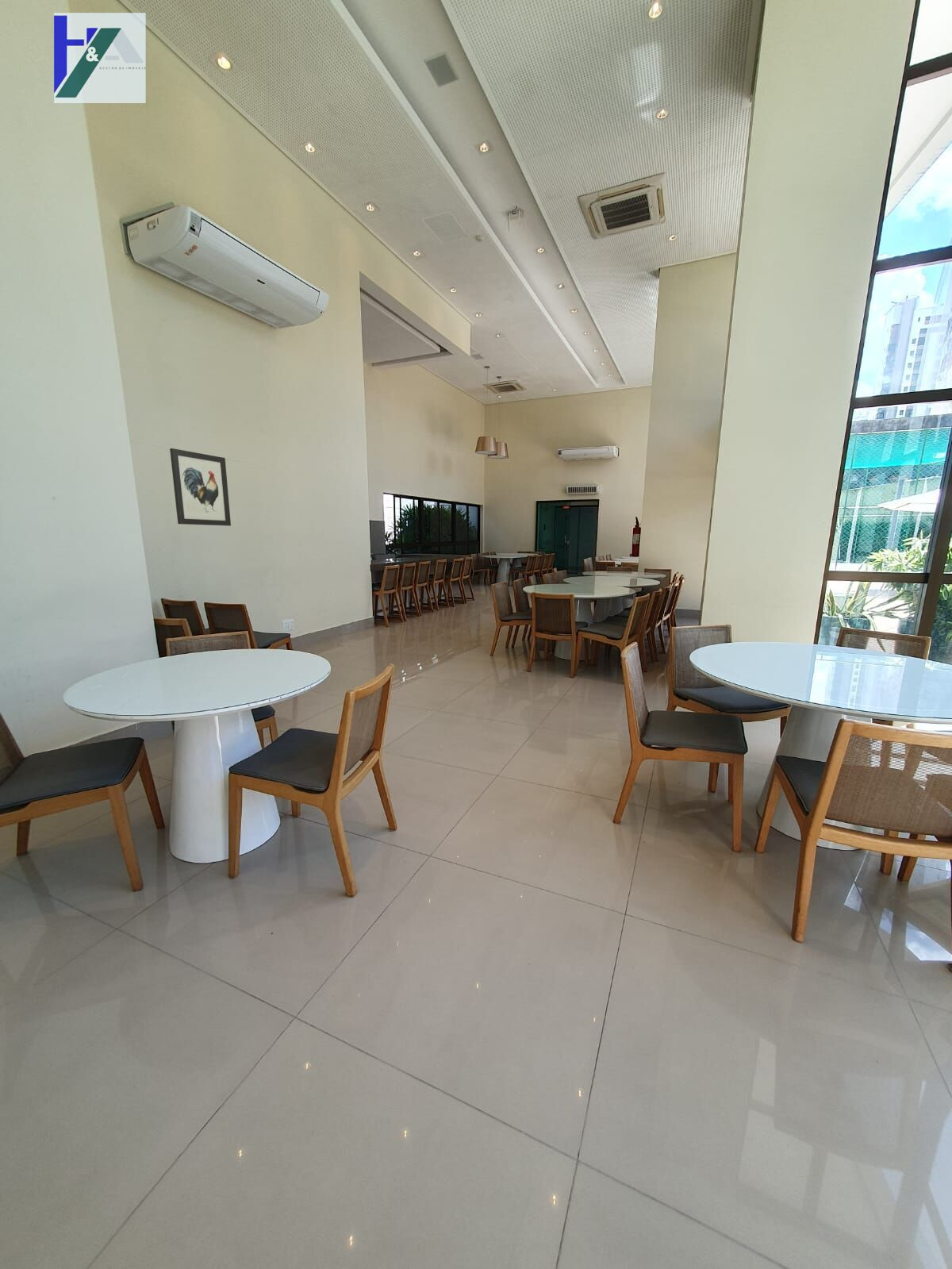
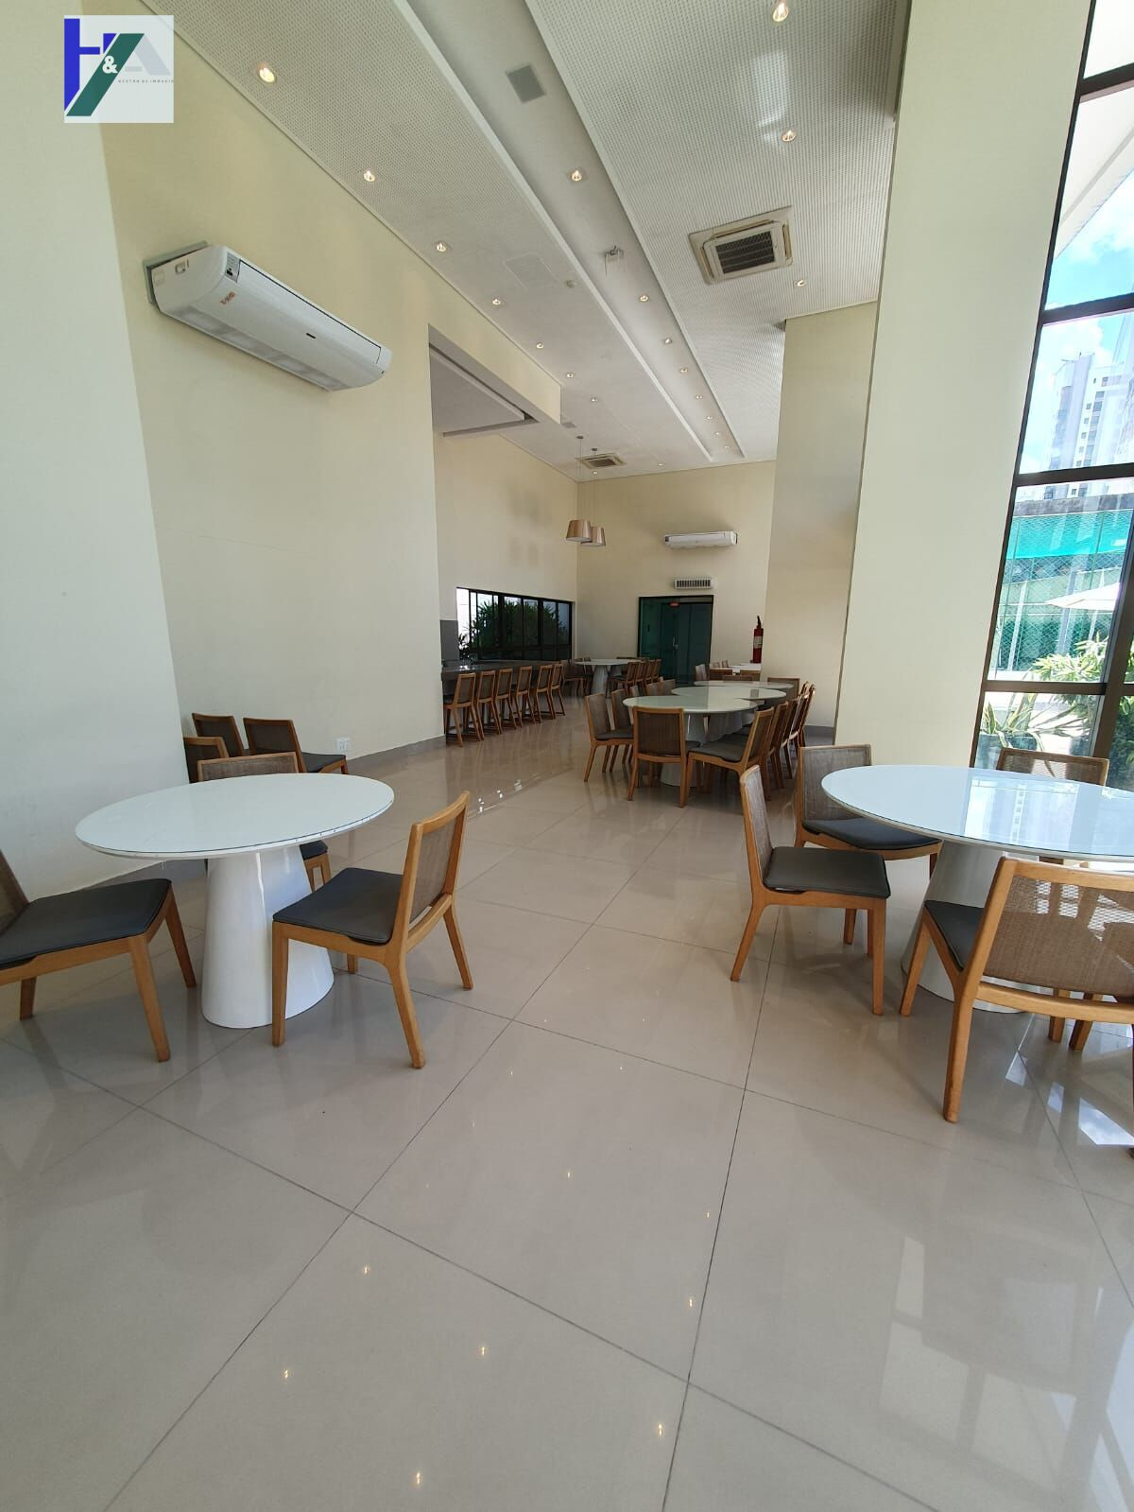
- wall art (202, 490)
